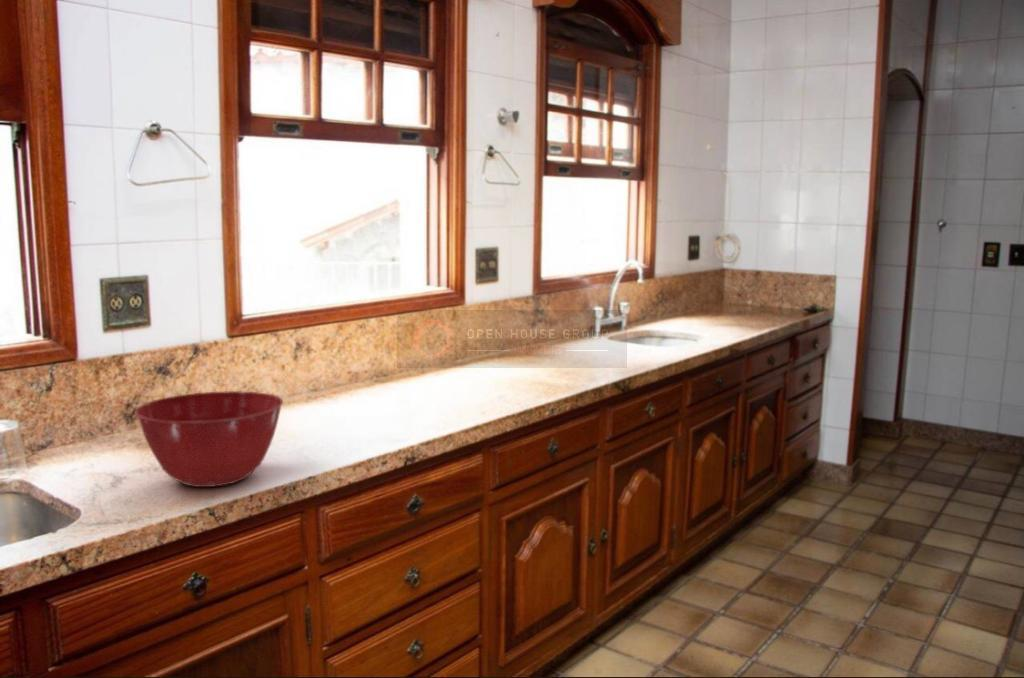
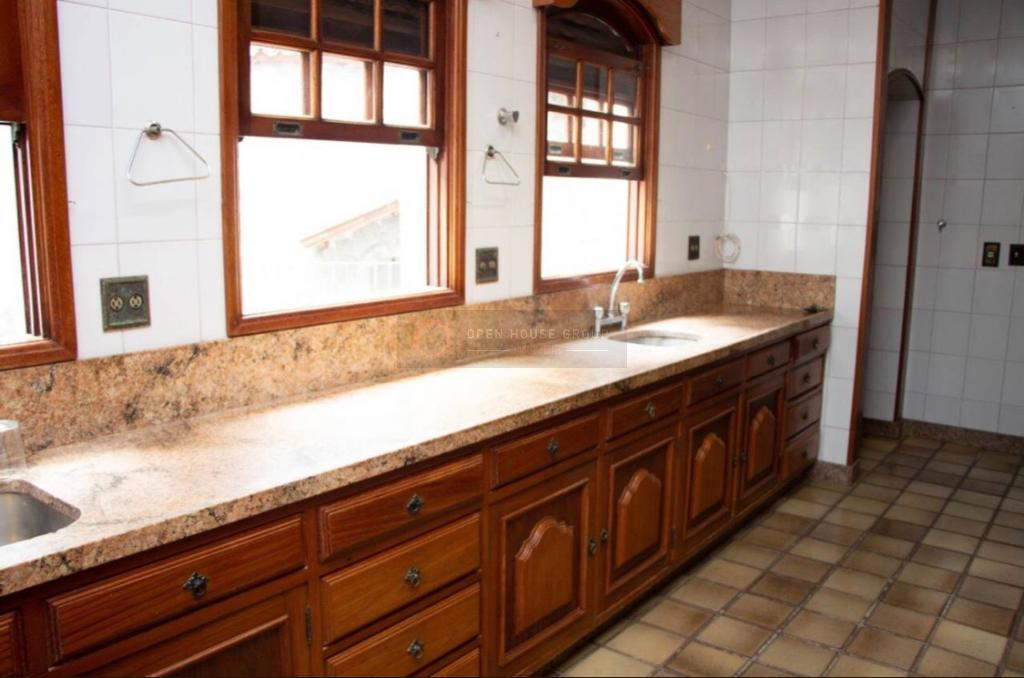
- mixing bowl (212, 440)
